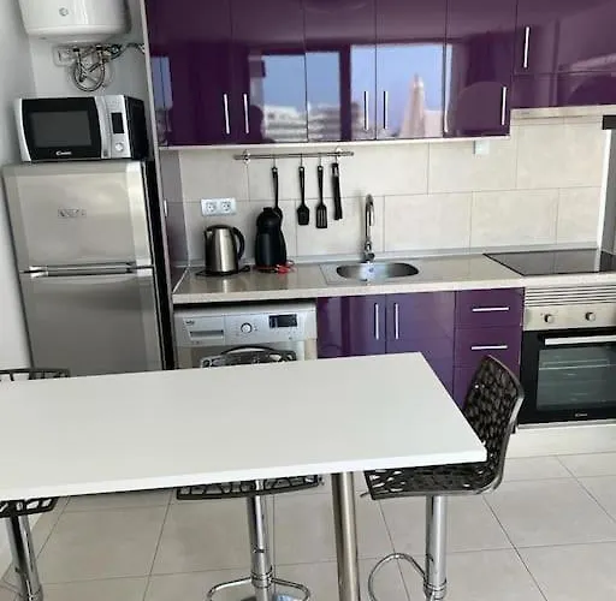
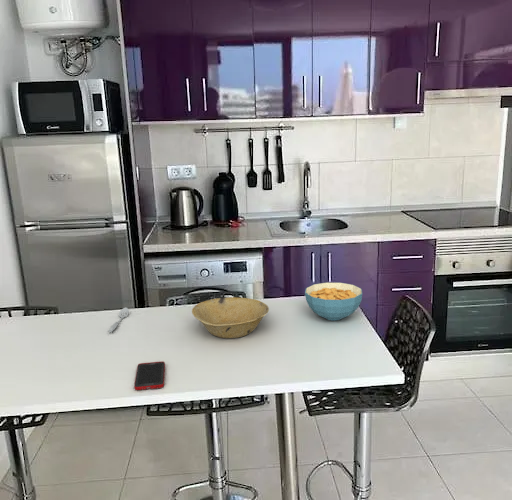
+ bowl (230, 319)
+ spoon (118, 321)
+ cell phone (150, 375)
+ cereal bowl (333, 304)
